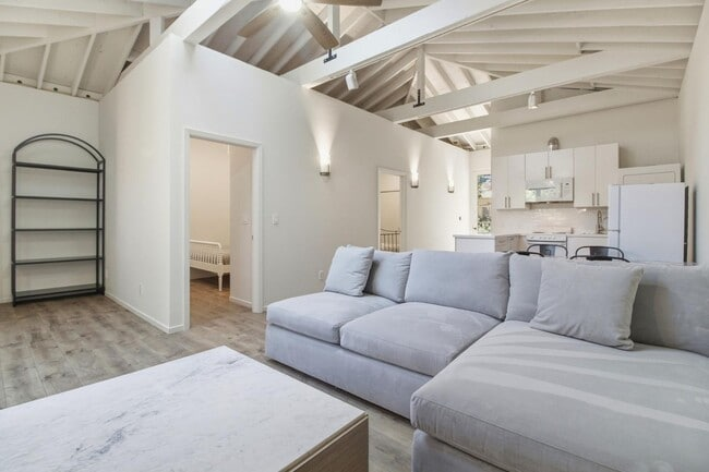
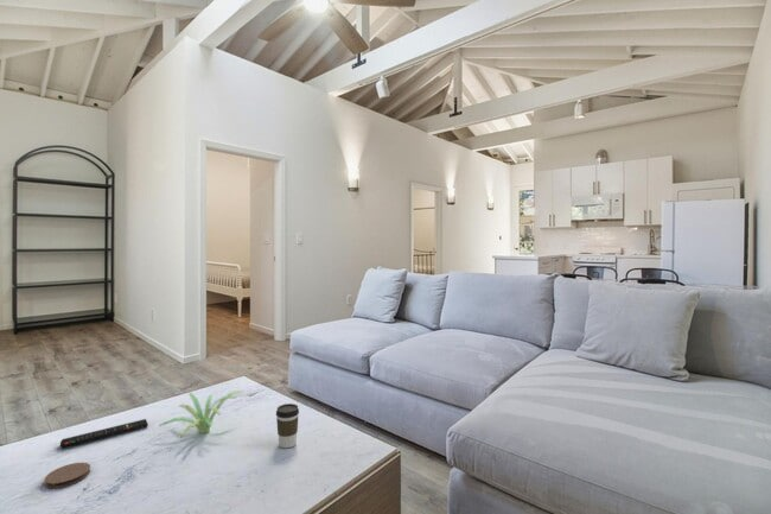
+ remote control (106, 433)
+ plant (202, 412)
+ coaster (68, 474)
+ coffee cup (287, 425)
